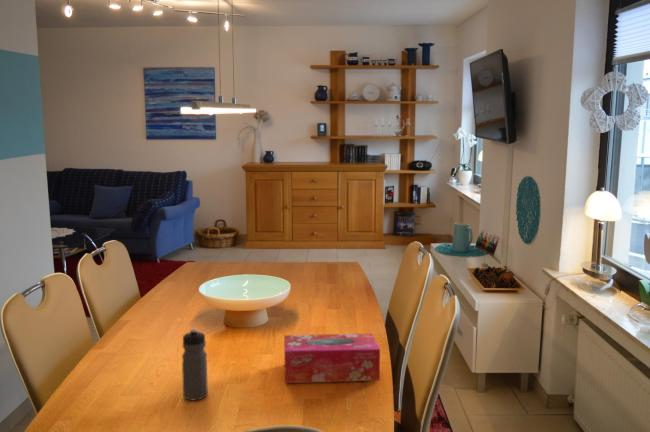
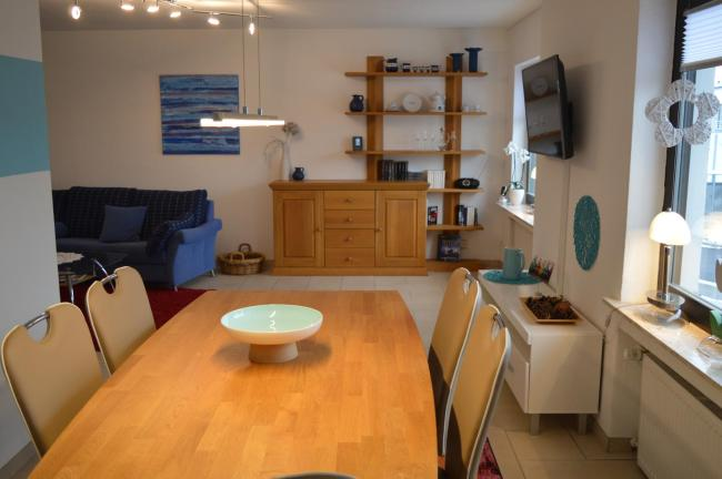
- water bottle (194, 362)
- tissue box (330, 357)
